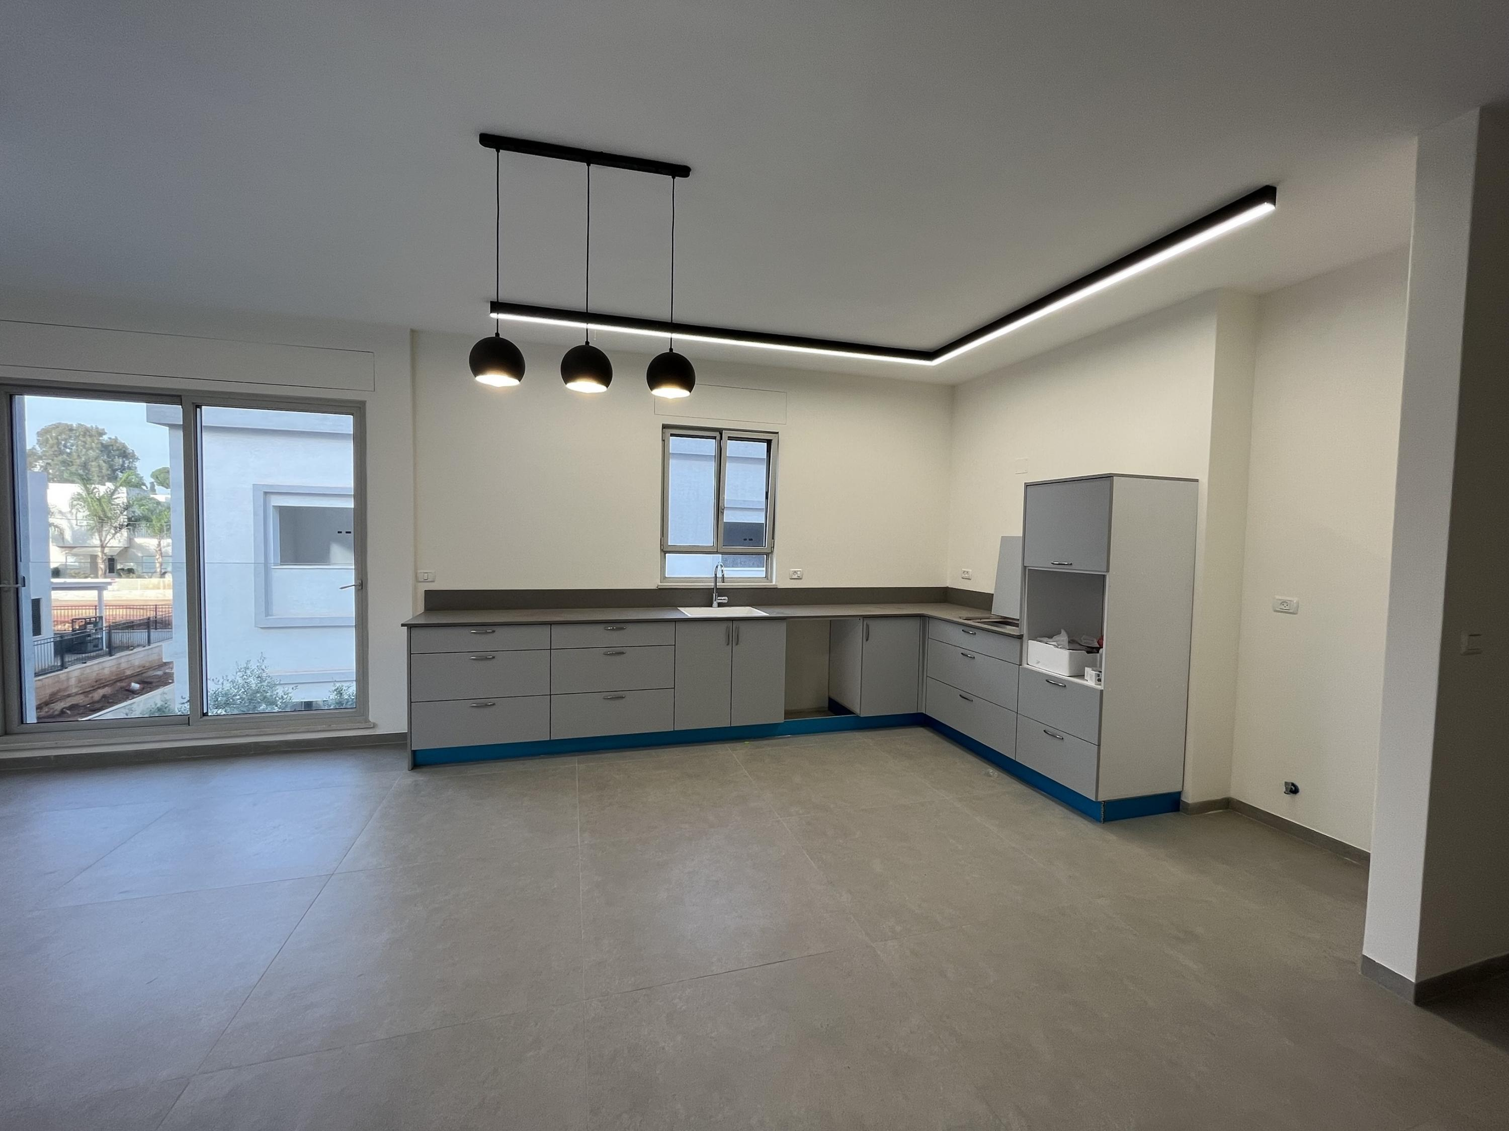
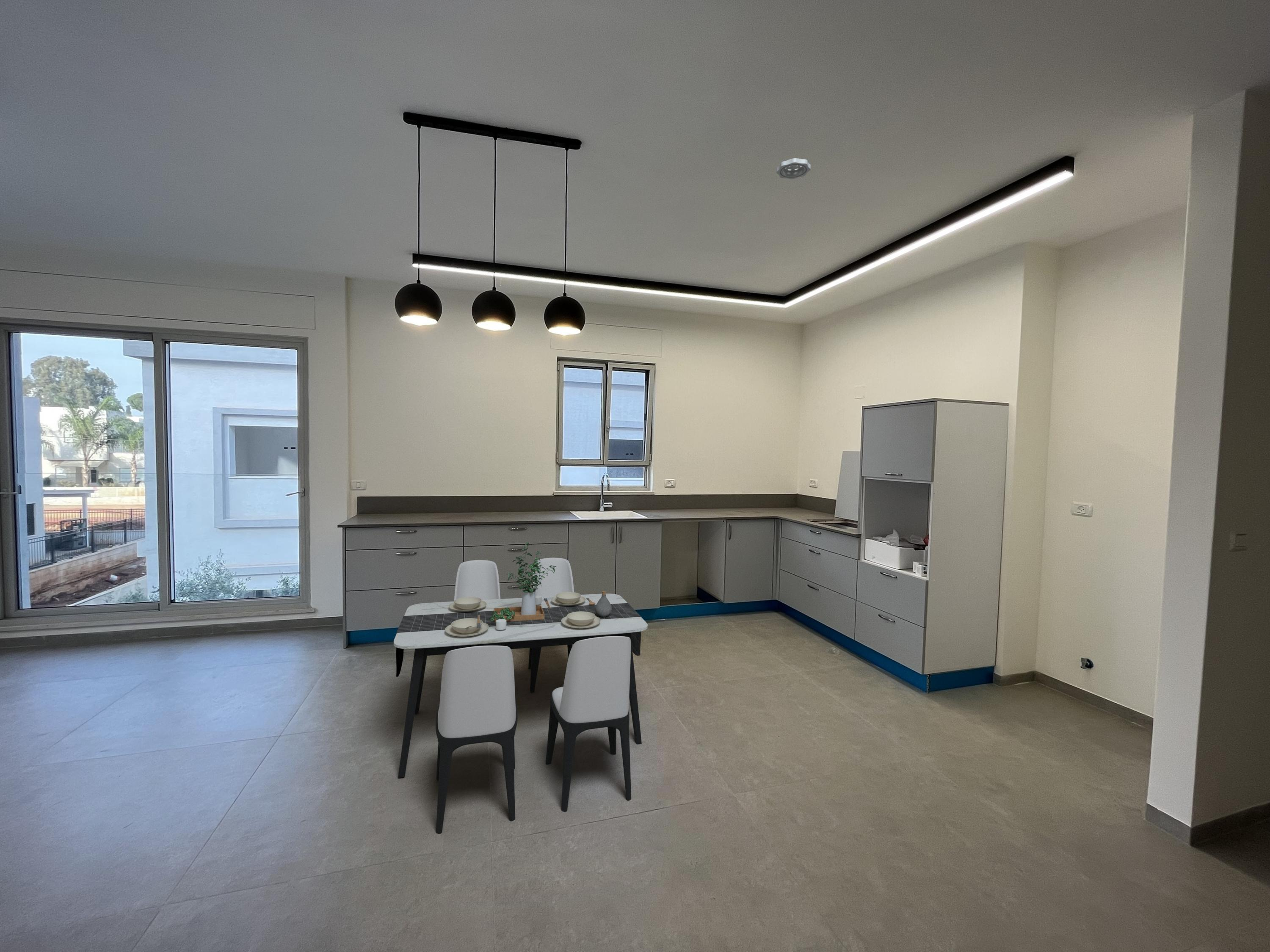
+ dining table (524, 633)
+ smoke detector (793, 166)
